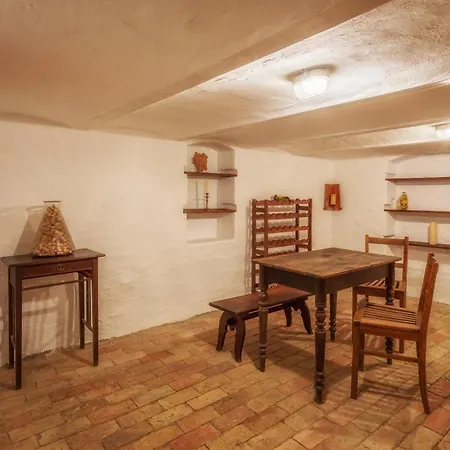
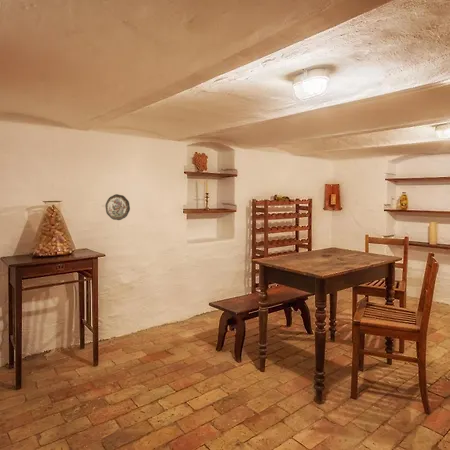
+ decorative plate (117, 207)
